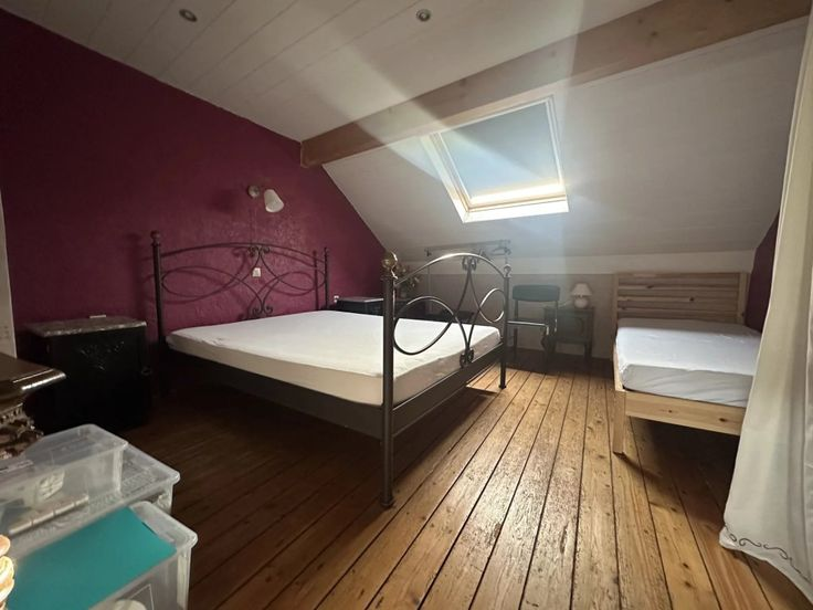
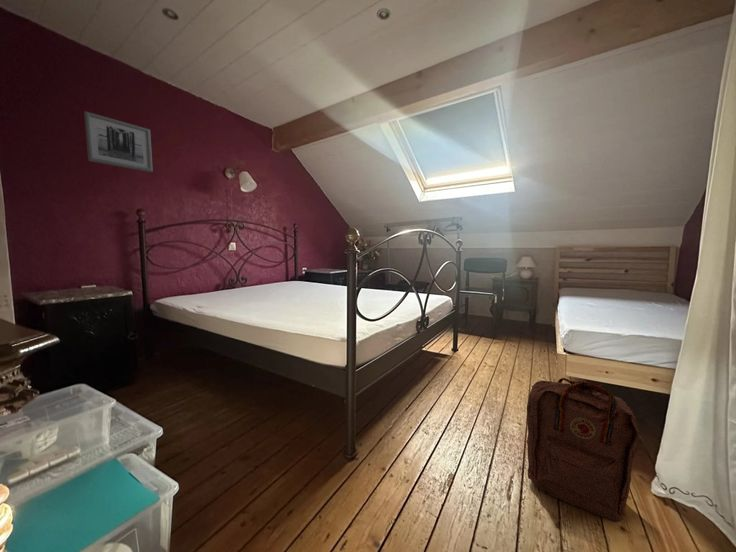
+ wall art (121, 144)
+ backpack (575, 433)
